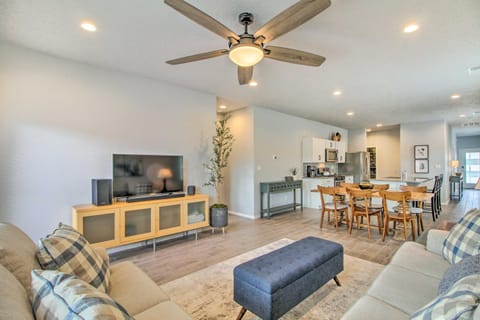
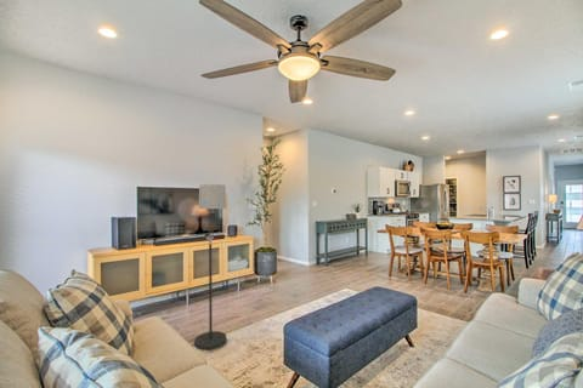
+ floor lamp (209, 257)
